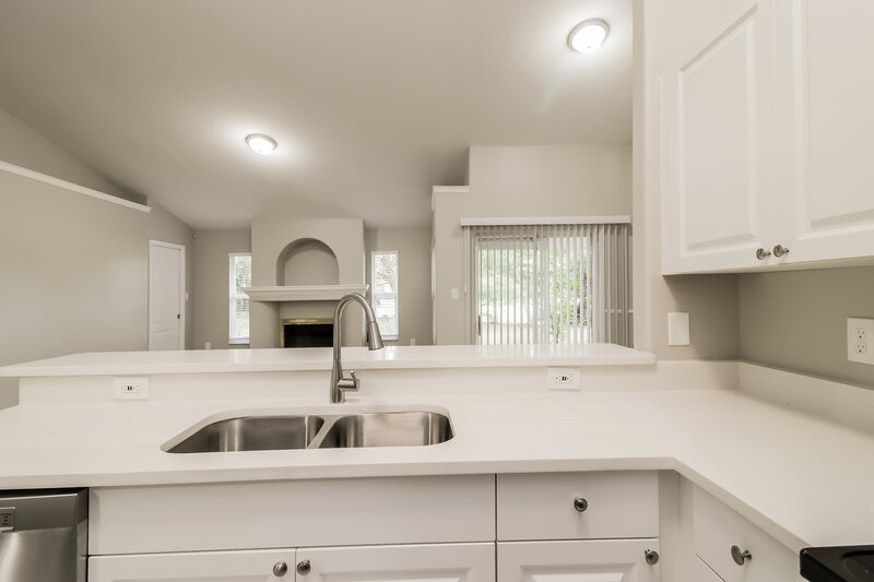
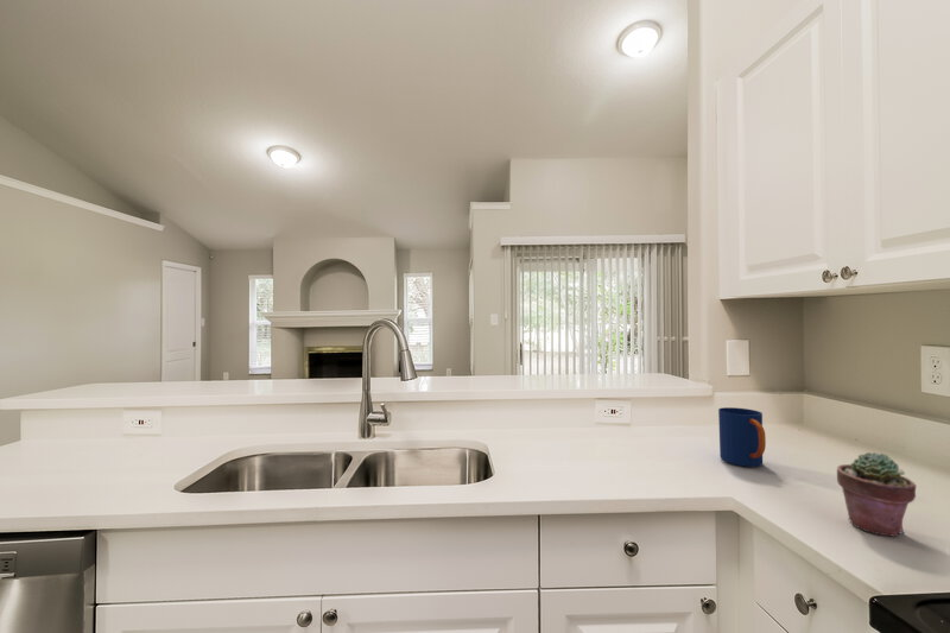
+ potted succulent (874, 489)
+ mug (745, 438)
